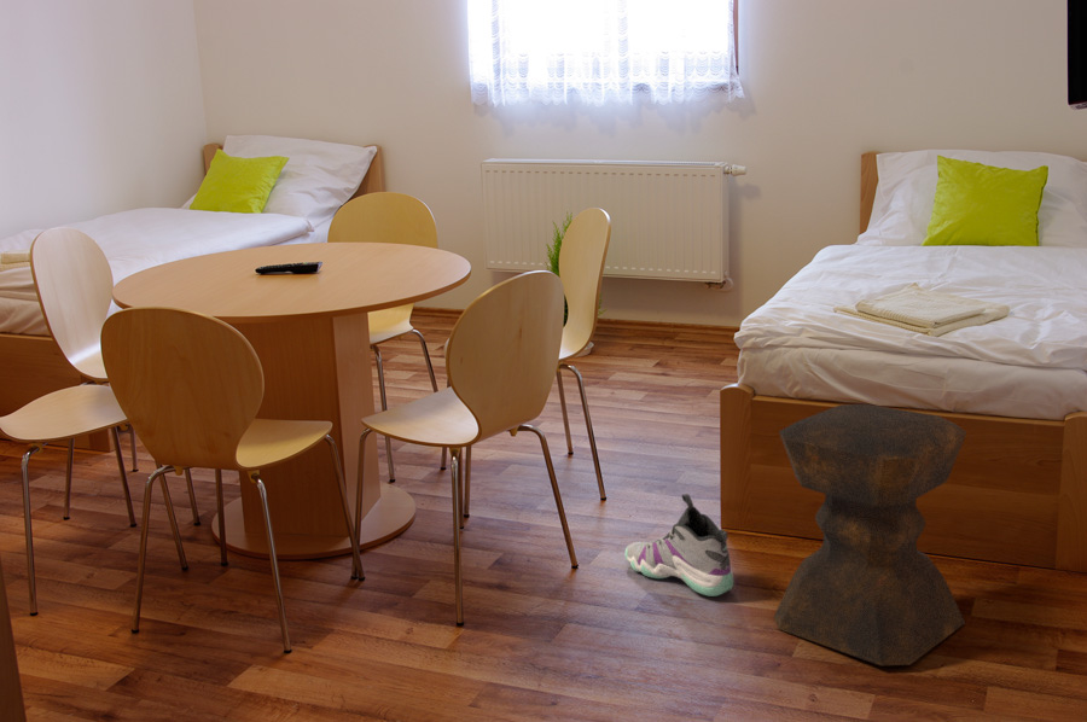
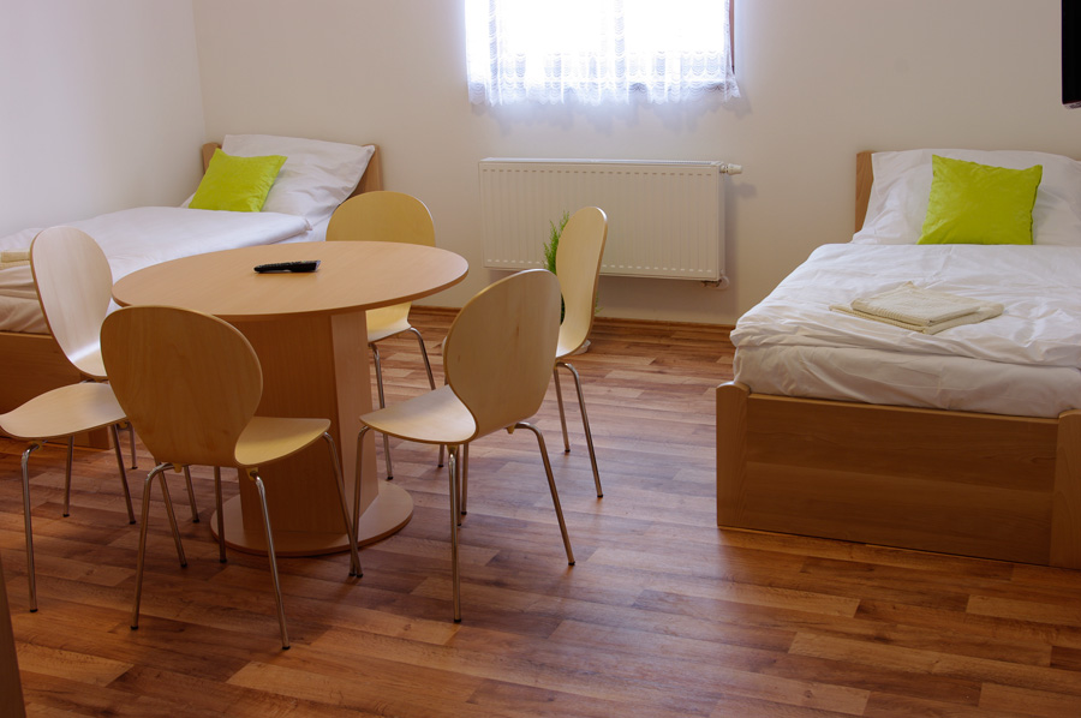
- sneaker (678, 535)
- stool (870, 523)
